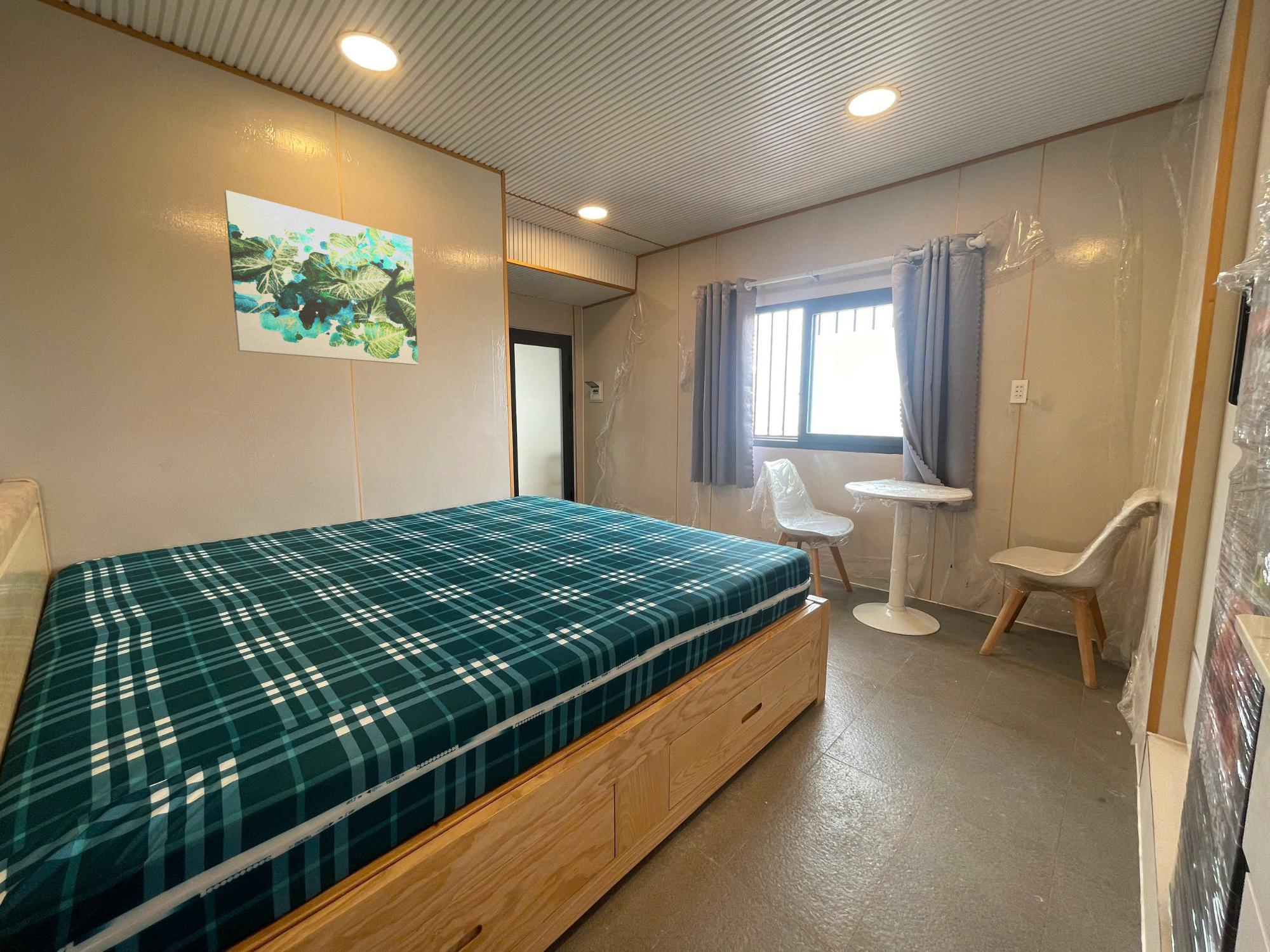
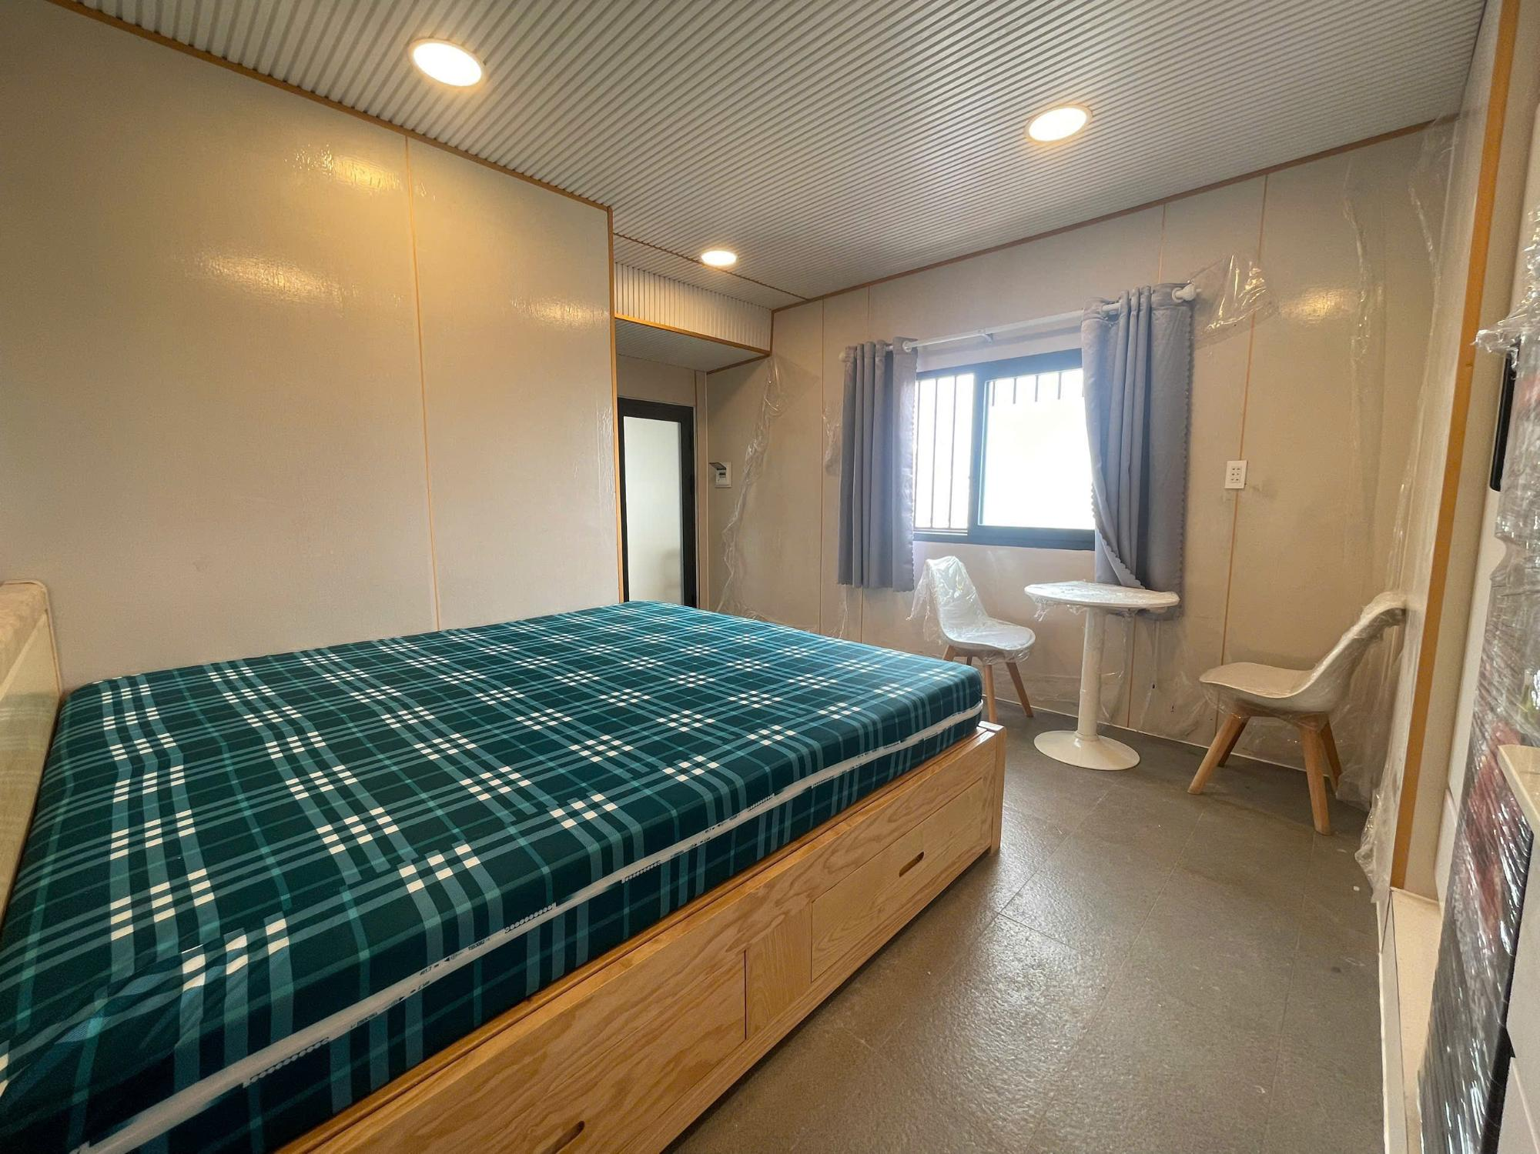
- wall art (333, 289)
